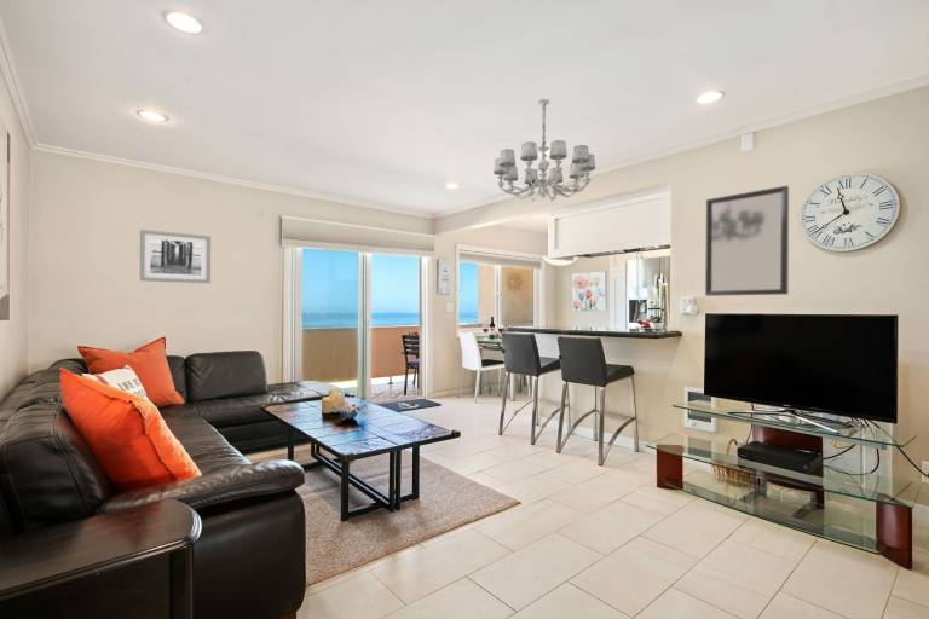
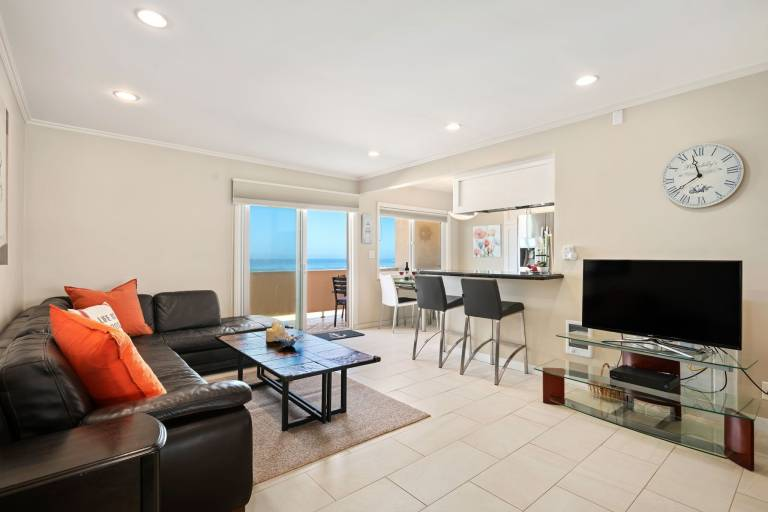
- chandelier (543, 150)
- wall art (177, 258)
- home mirror (744, 244)
